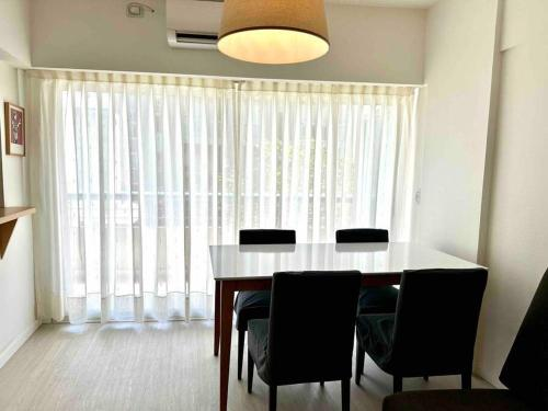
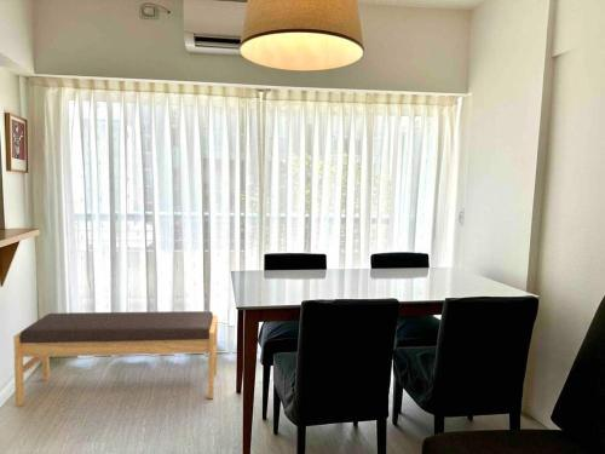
+ bench (125, 354)
